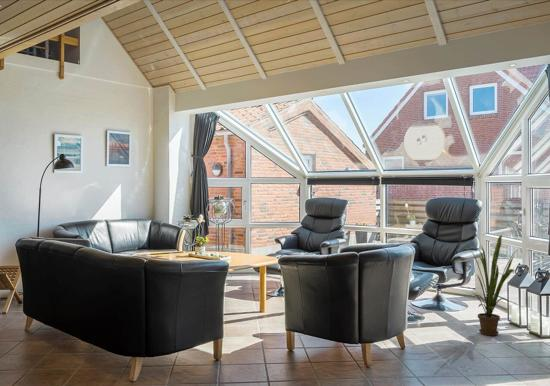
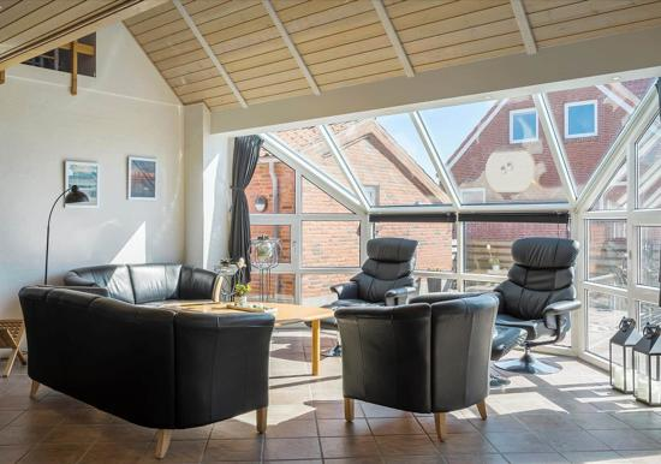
- house plant (488, 284)
